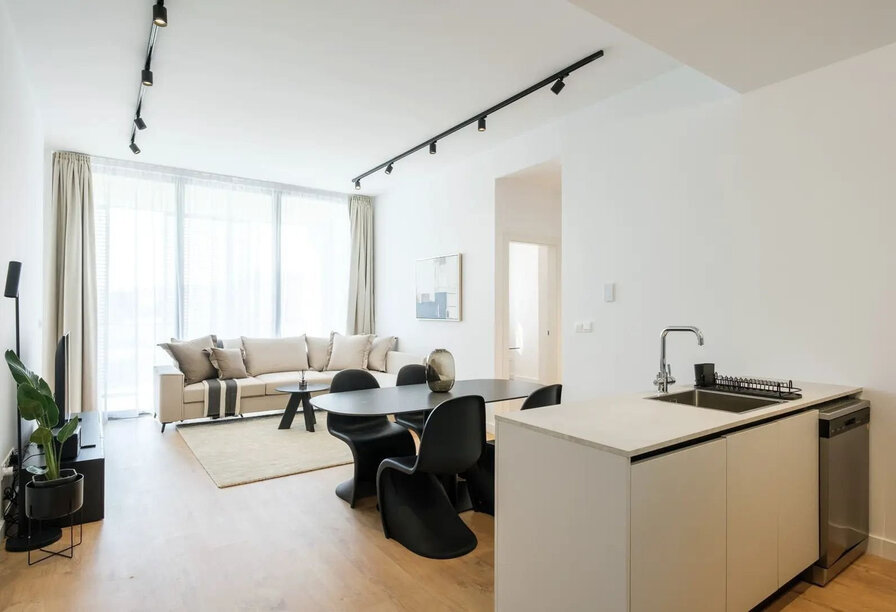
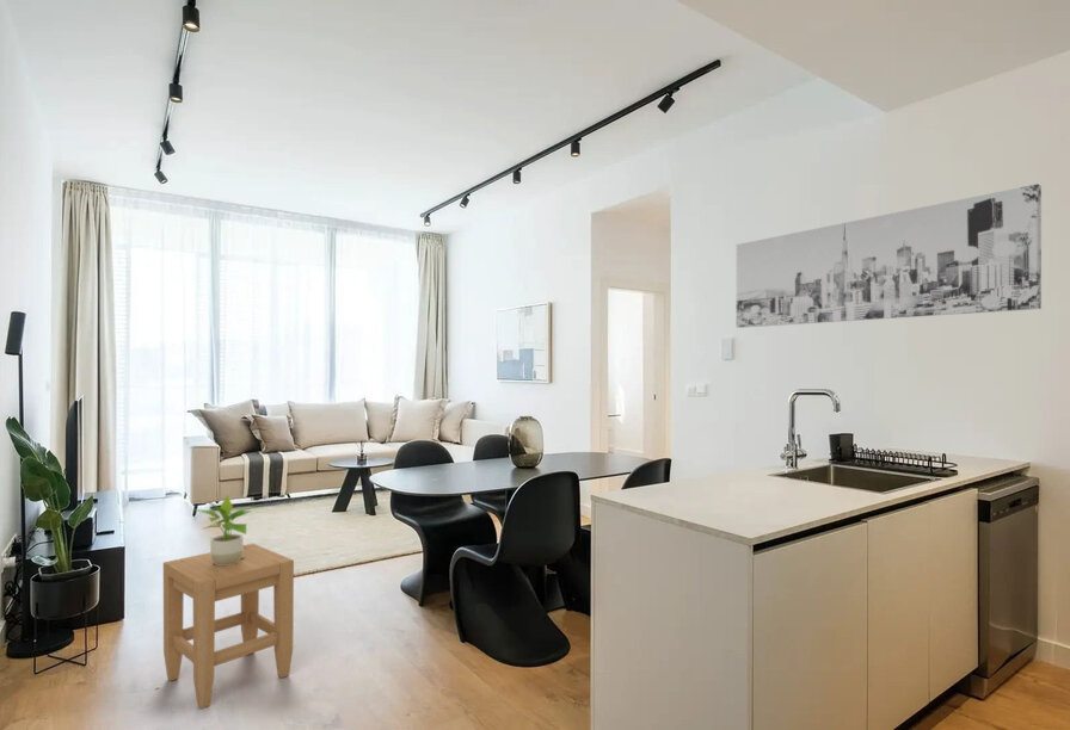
+ stool (228, 618)
+ wall art (859, 270)
+ potted plant (225, 531)
